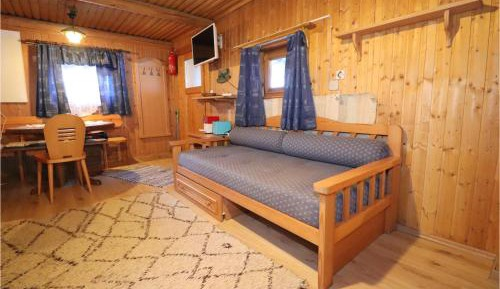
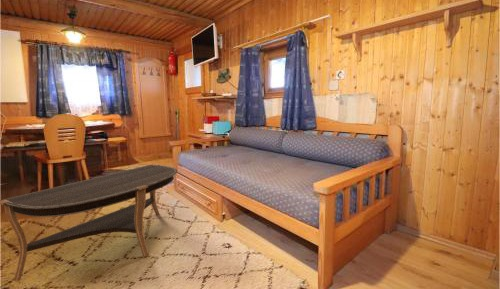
+ coffee table (119, 215)
